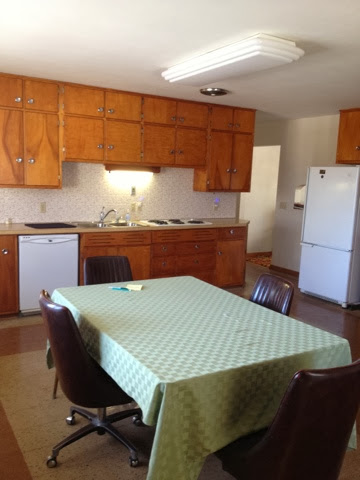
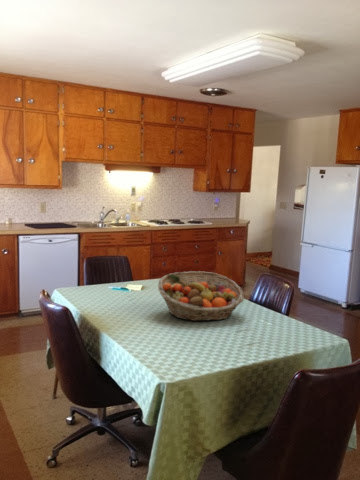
+ fruit basket (200, 295)
